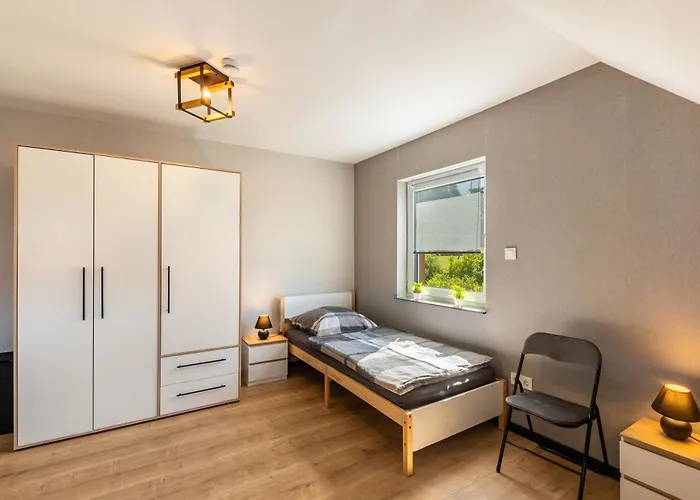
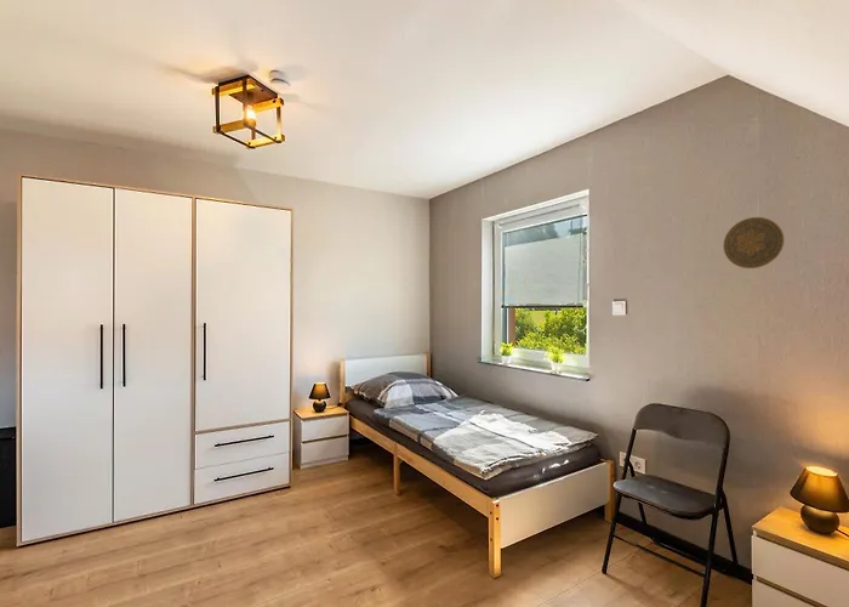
+ decorative plate (751, 242)
